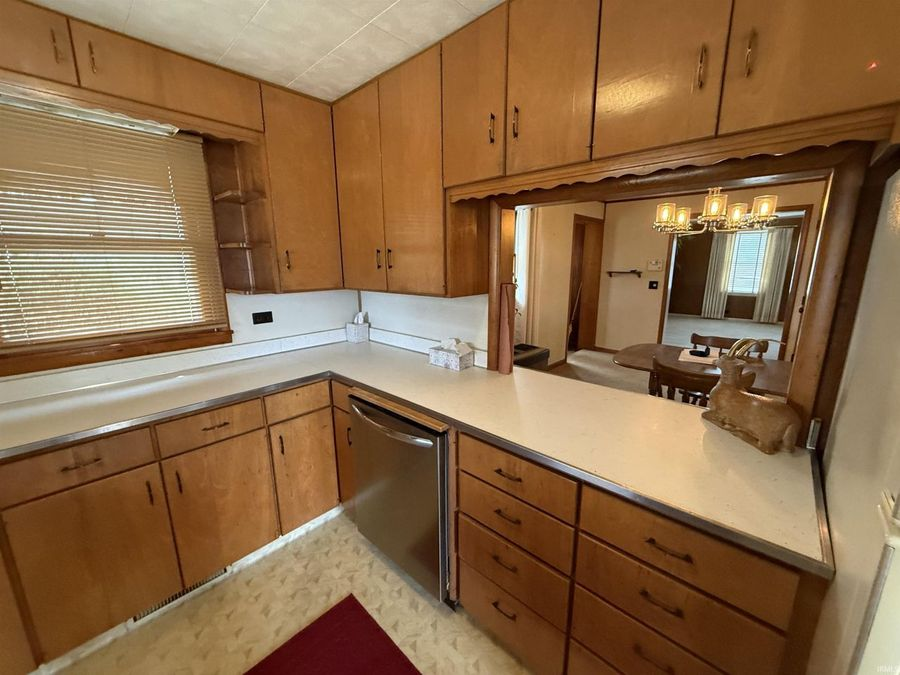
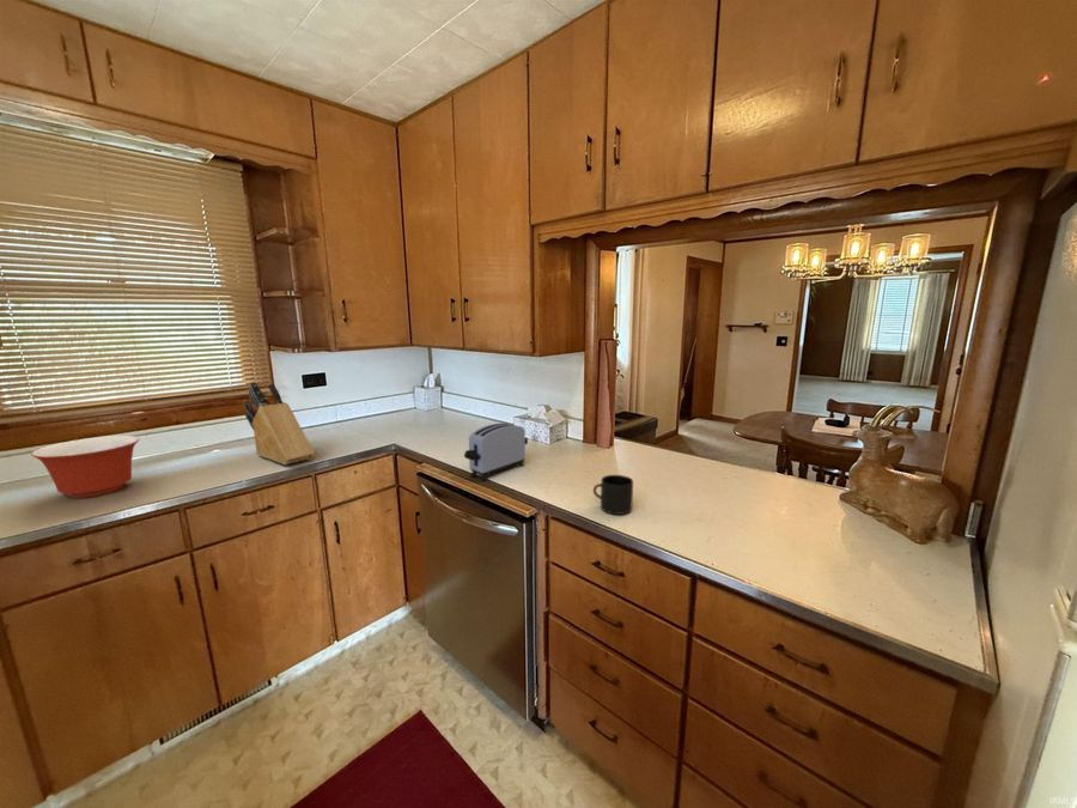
+ toaster (498, 448)
+ knife block (275, 419)
+ mug (611, 493)
+ mixing bowl (92, 467)
